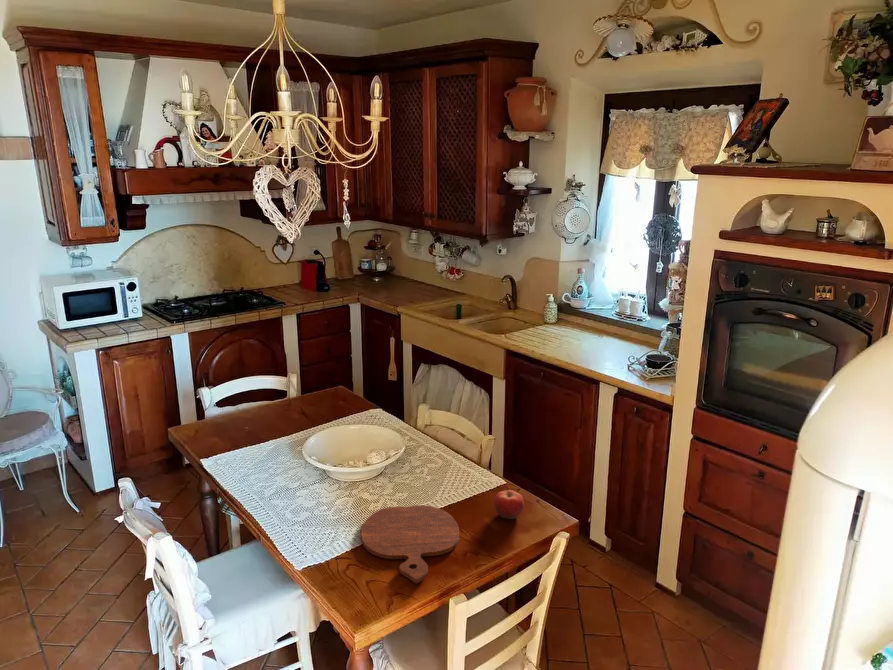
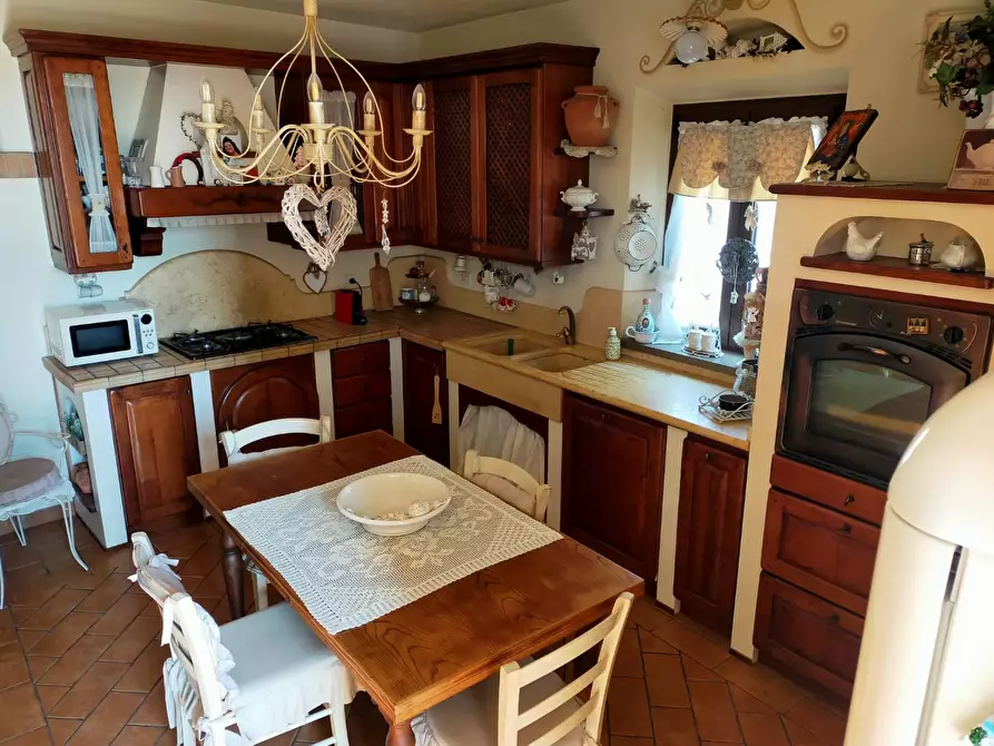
- fruit (508, 502)
- cutting board (411, 541)
